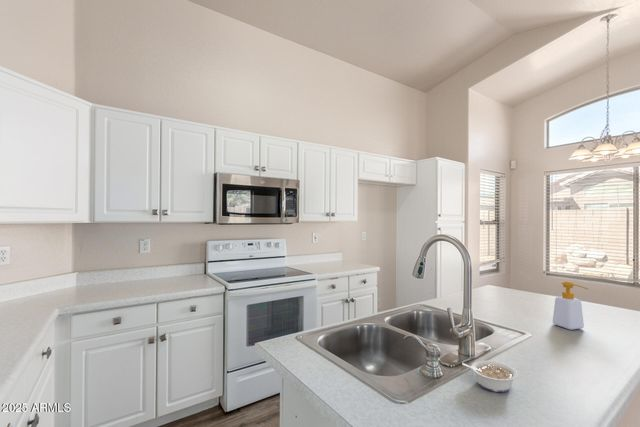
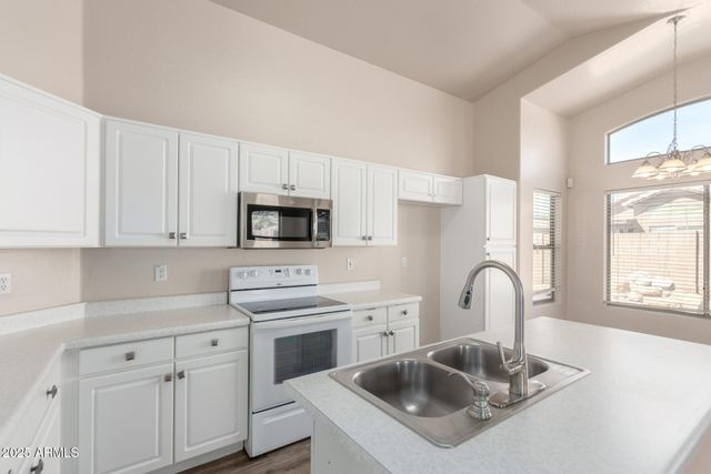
- legume (492, 375)
- soap bottle (572, 305)
